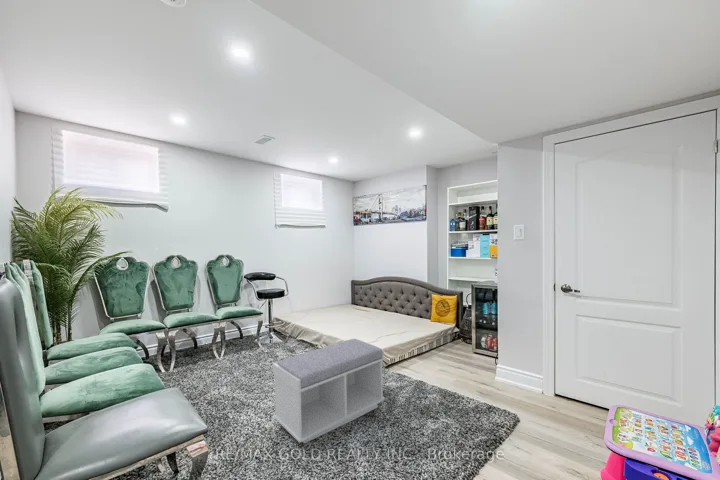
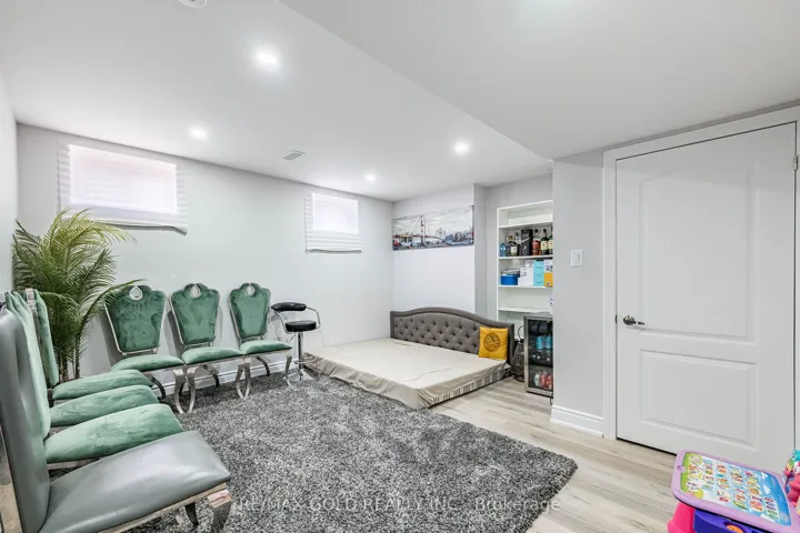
- bench (331, 384)
